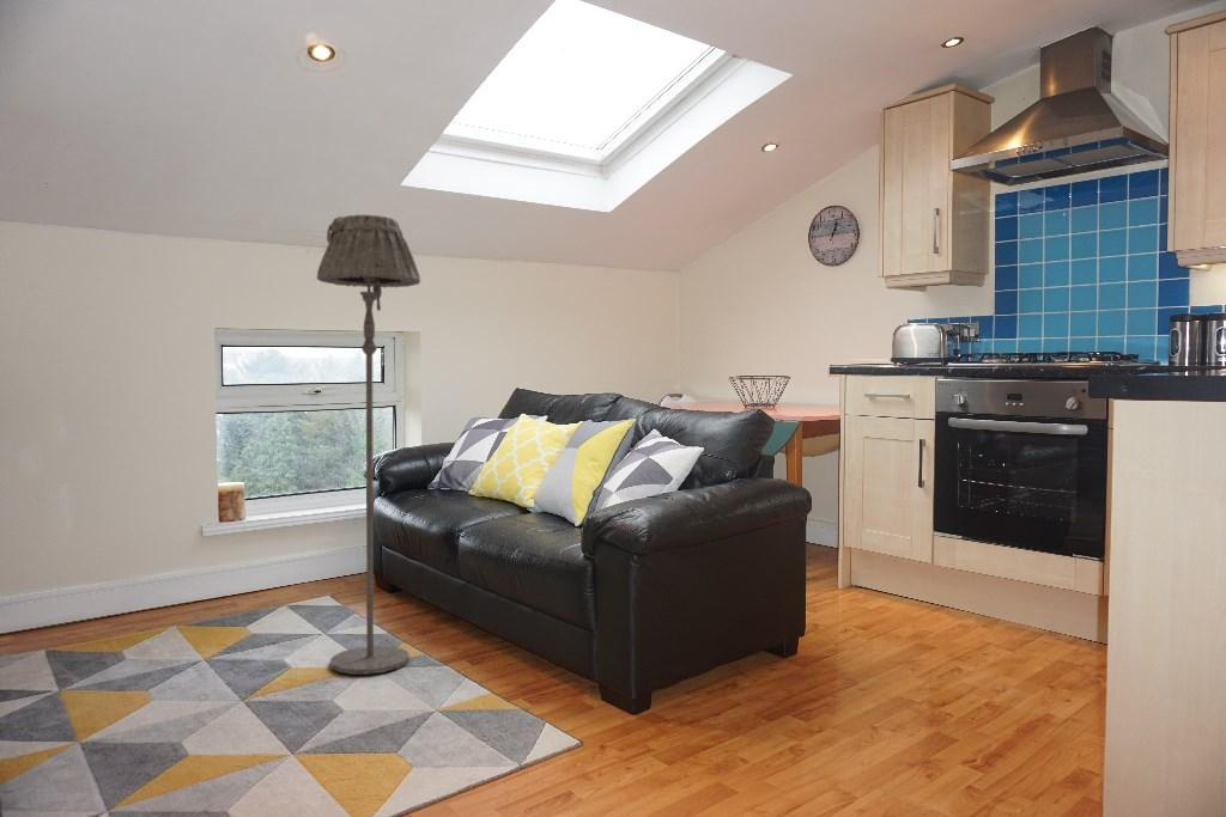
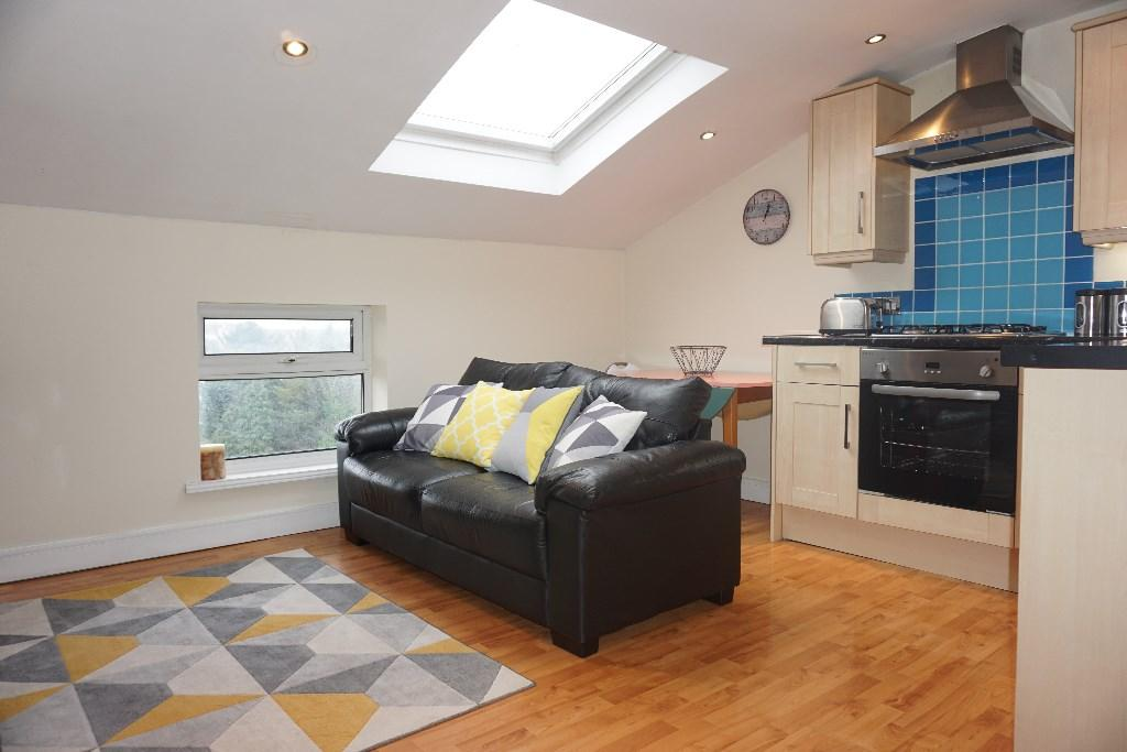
- floor lamp (369, 441)
